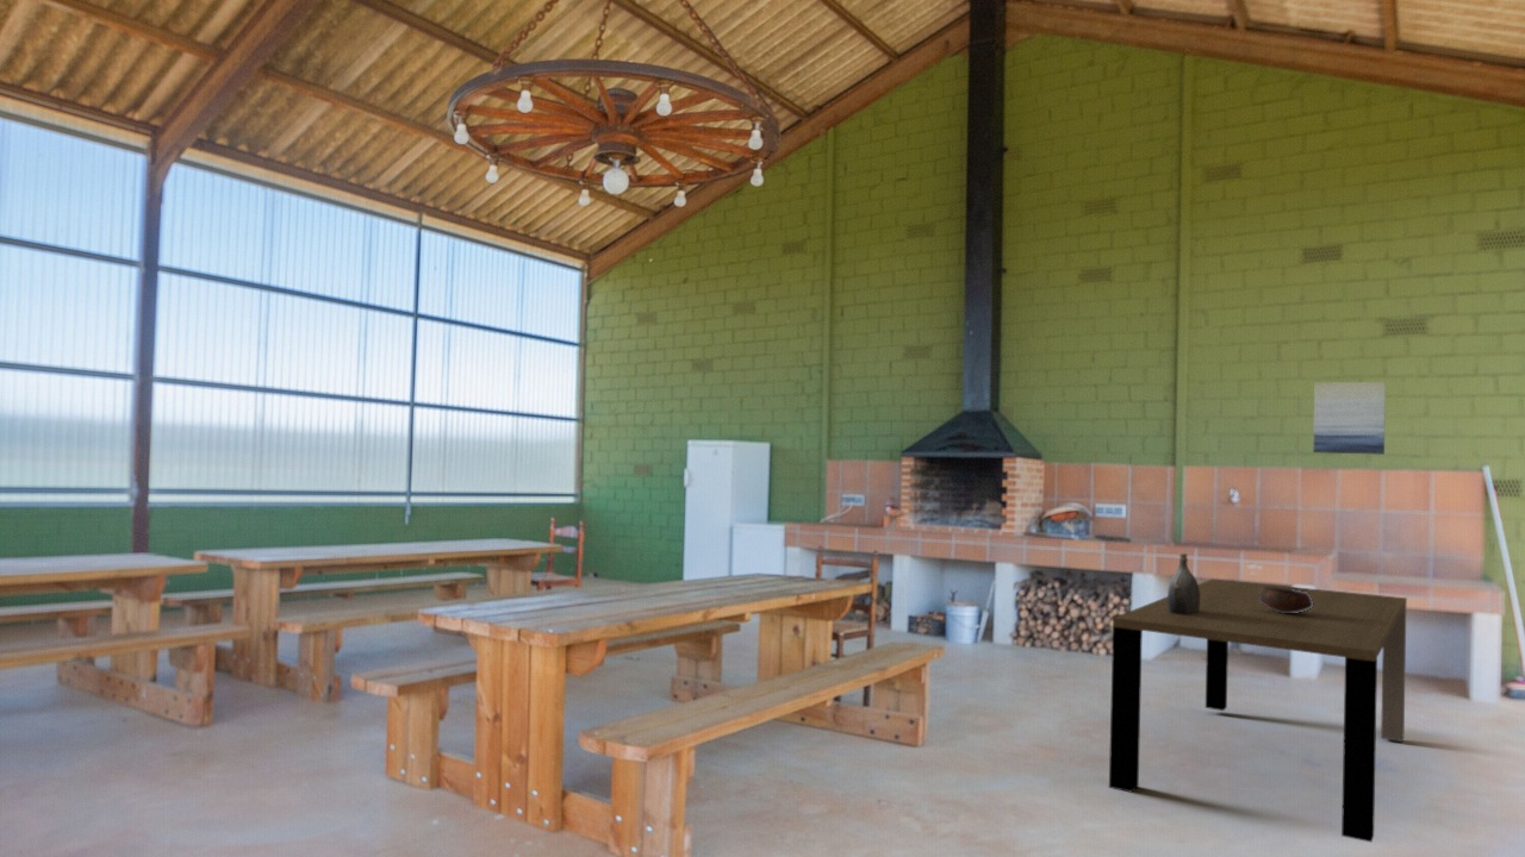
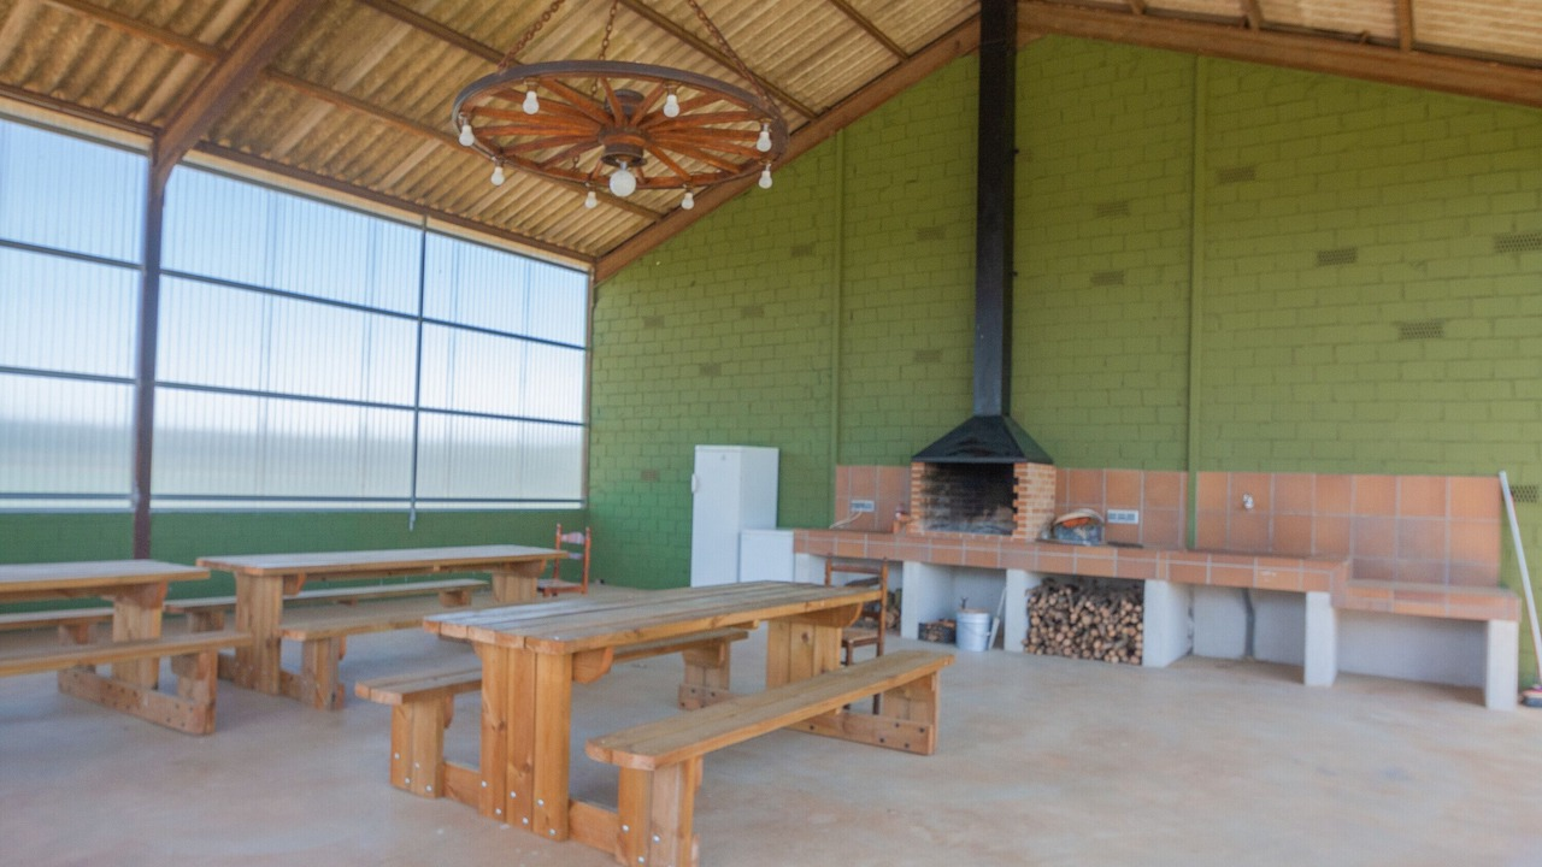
- bowl (1284, 600)
- water jug (1184, 582)
- dining table (1275, 648)
- wall art (1349, 418)
